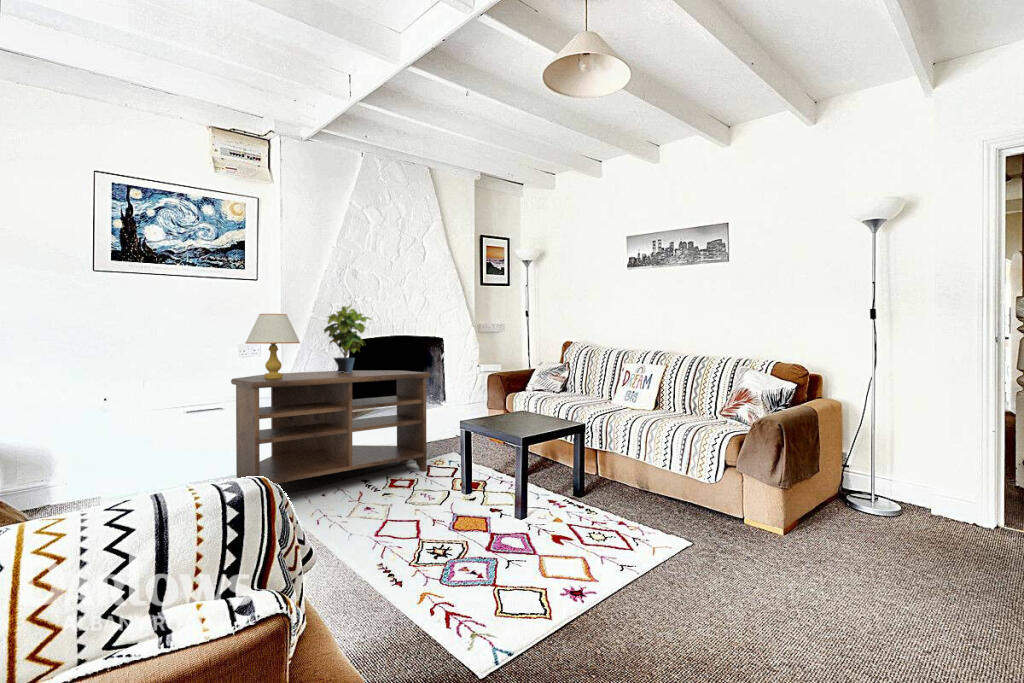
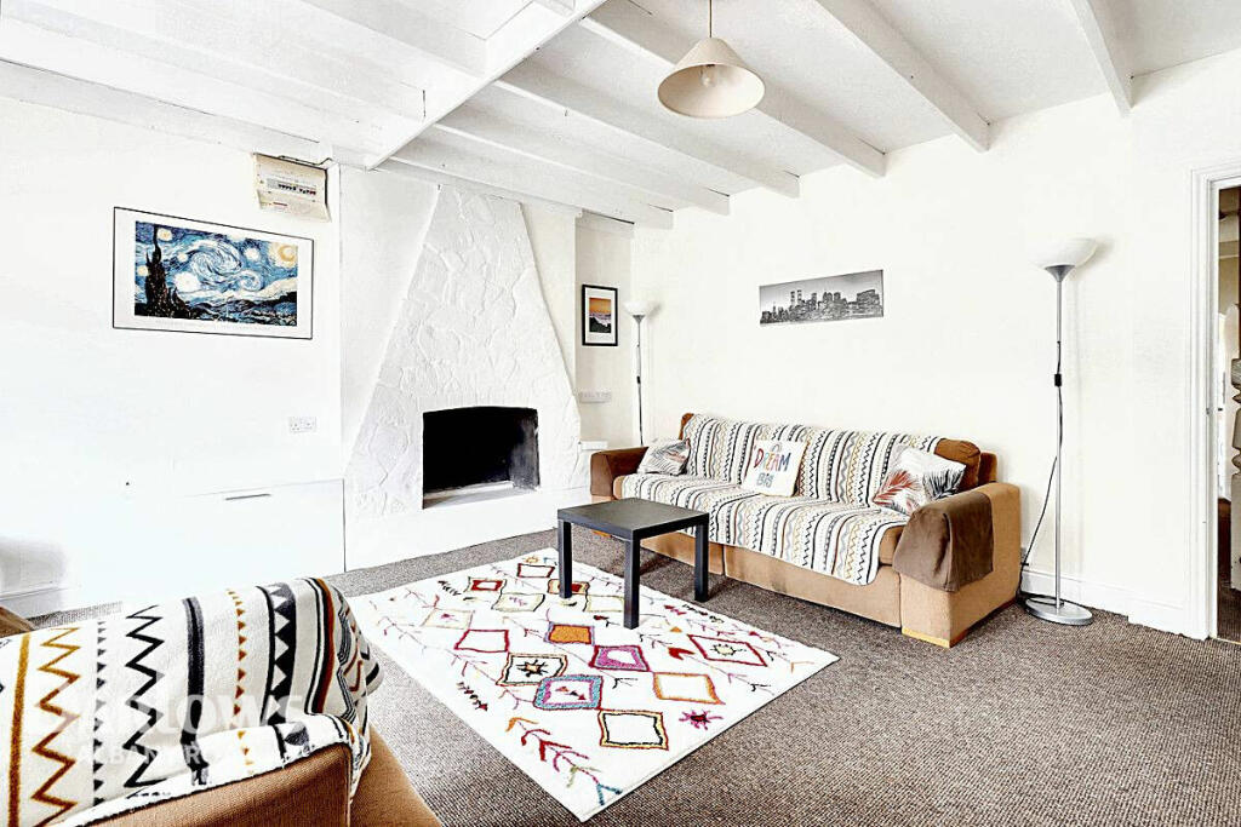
- table lamp (273, 345)
- potted plant (346, 338)
- tv stand (328, 426)
